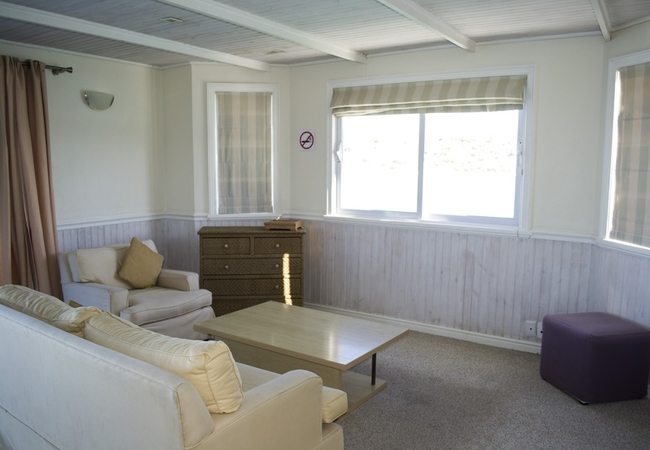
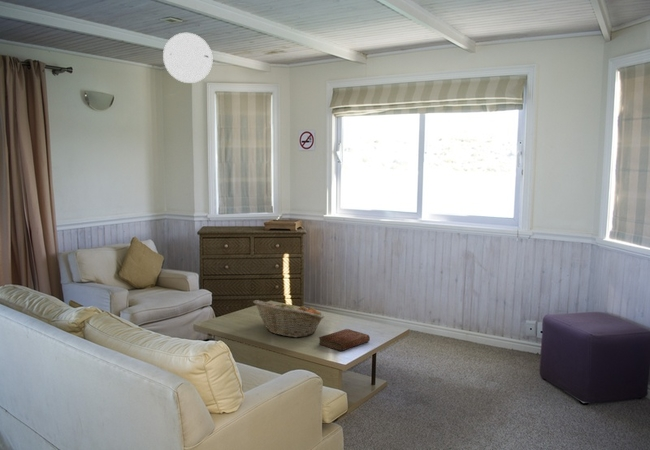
+ ceiling light (188, 58)
+ bible (344, 339)
+ fruit basket (288, 314)
